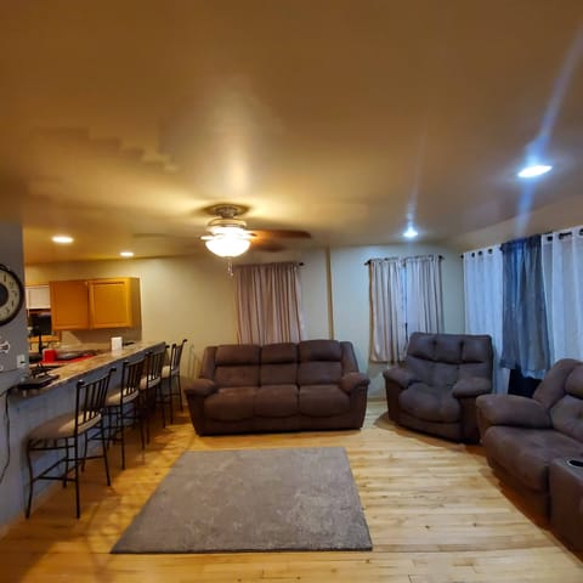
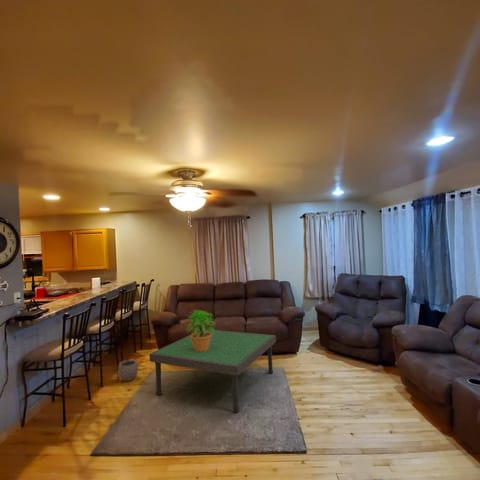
+ plant pot (128, 367)
+ coffee table (217, 363)
+ potted plant (201, 328)
